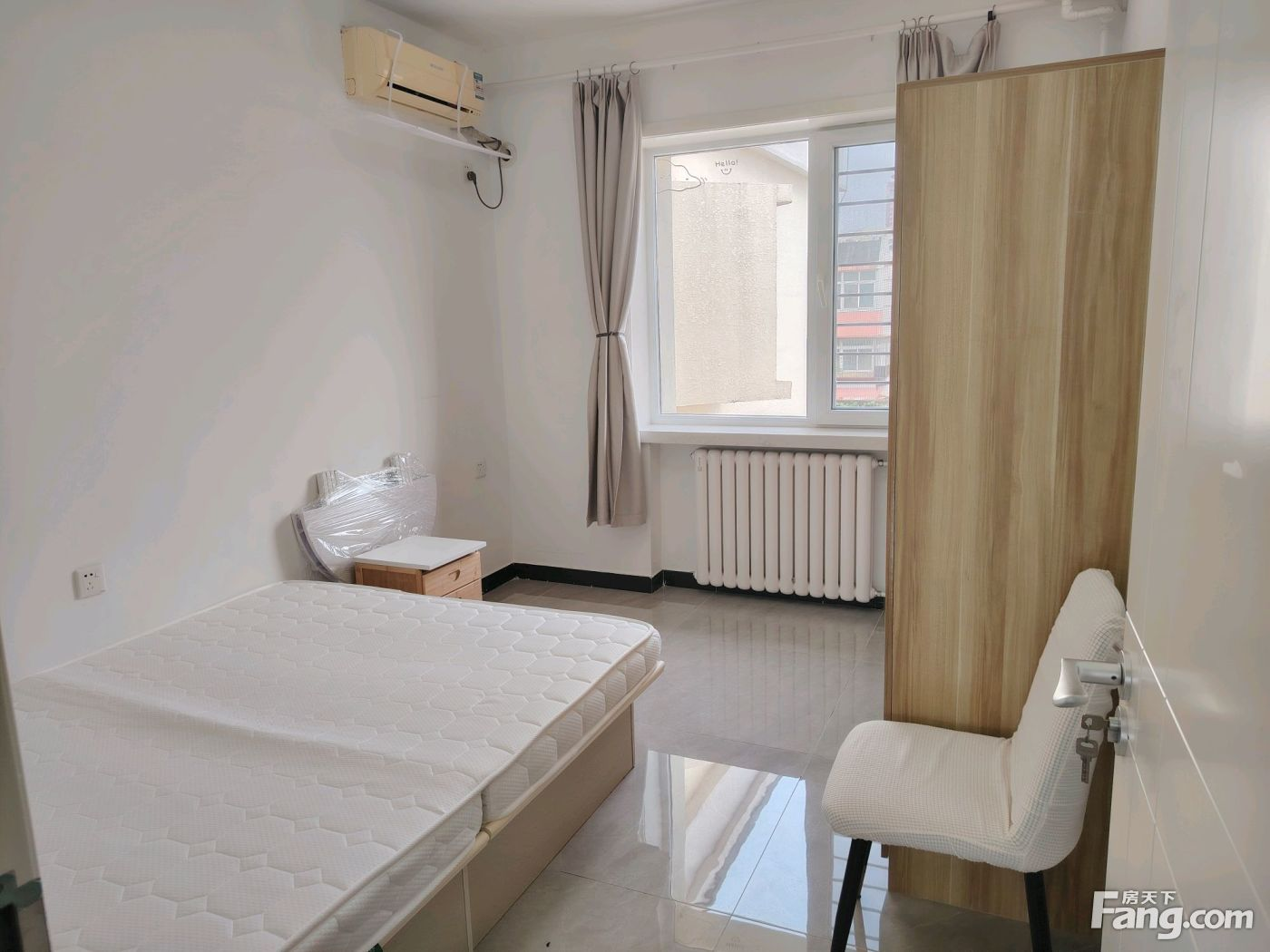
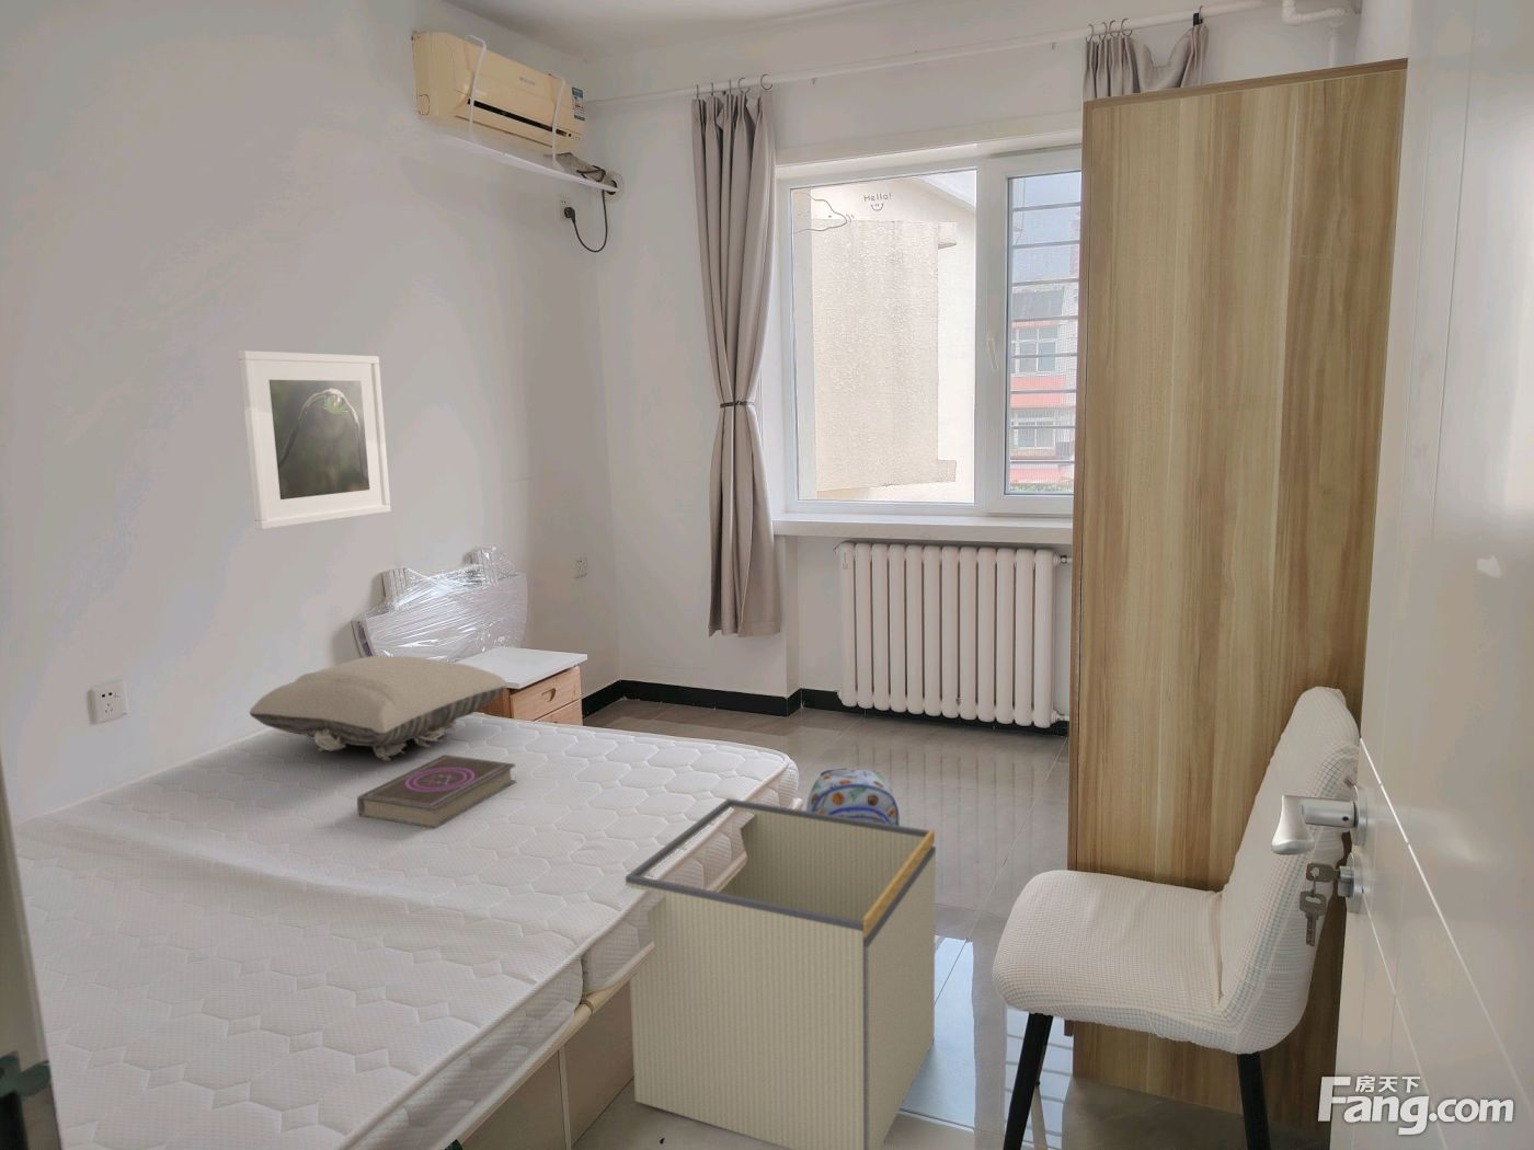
+ pillow (383, 701)
+ book (440, 789)
+ storage bin (789, 962)
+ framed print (320, 437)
+ backpack (855, 818)
